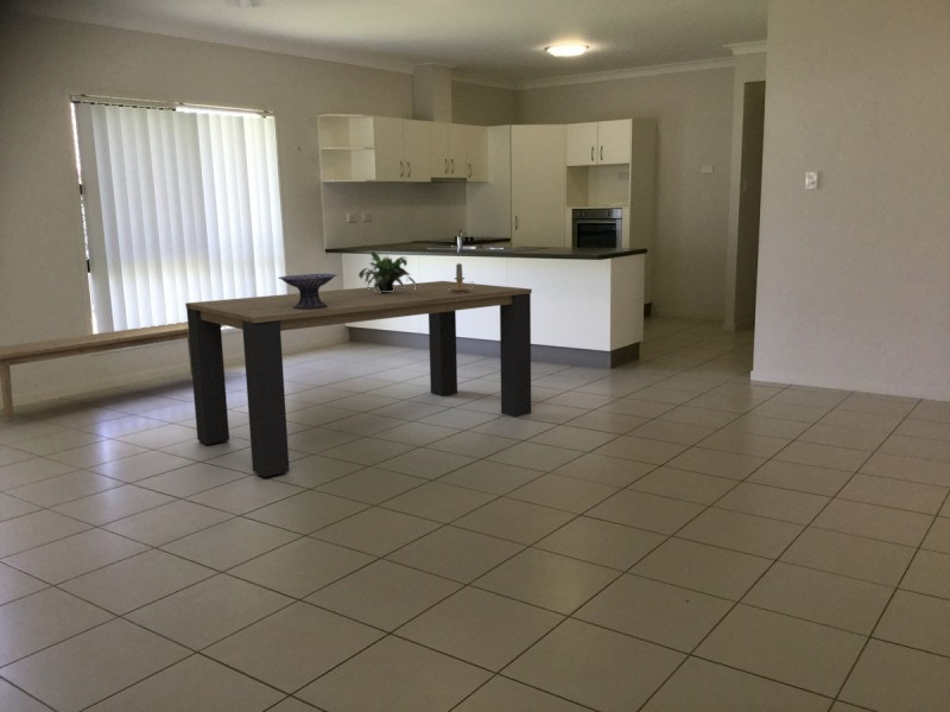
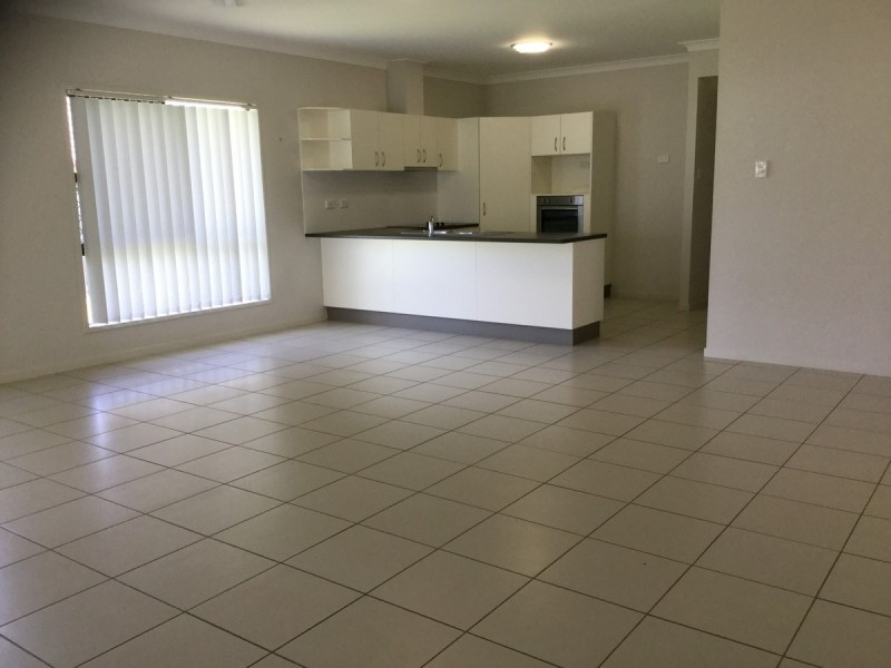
- decorative bowl (309, 291)
- candlestick (461, 276)
- dining table (365, 320)
- potted plant (382, 271)
- bench (106, 350)
